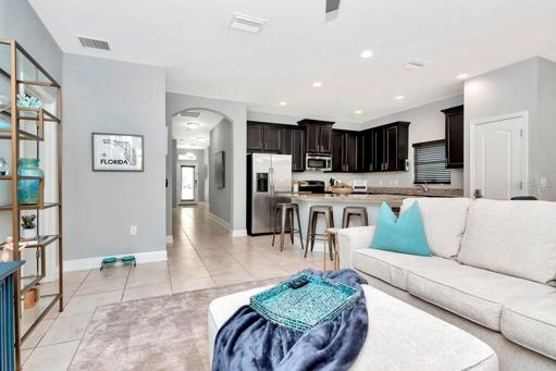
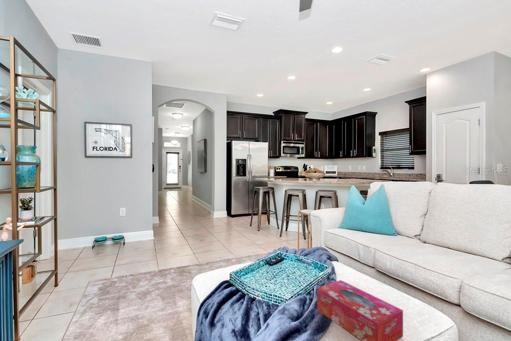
+ tissue box (356, 310)
